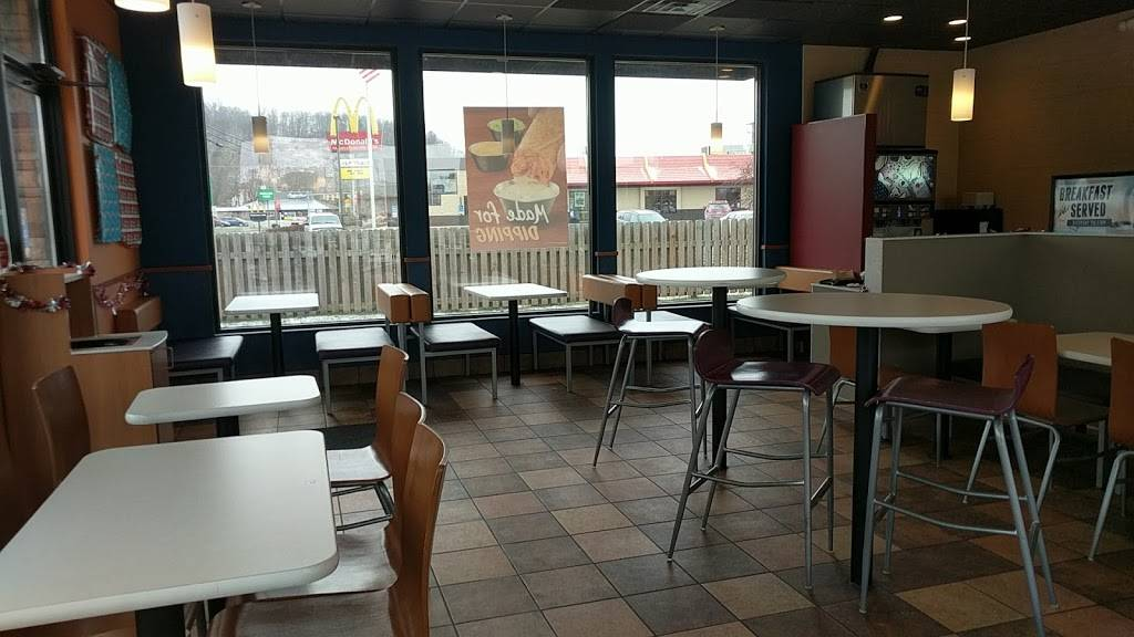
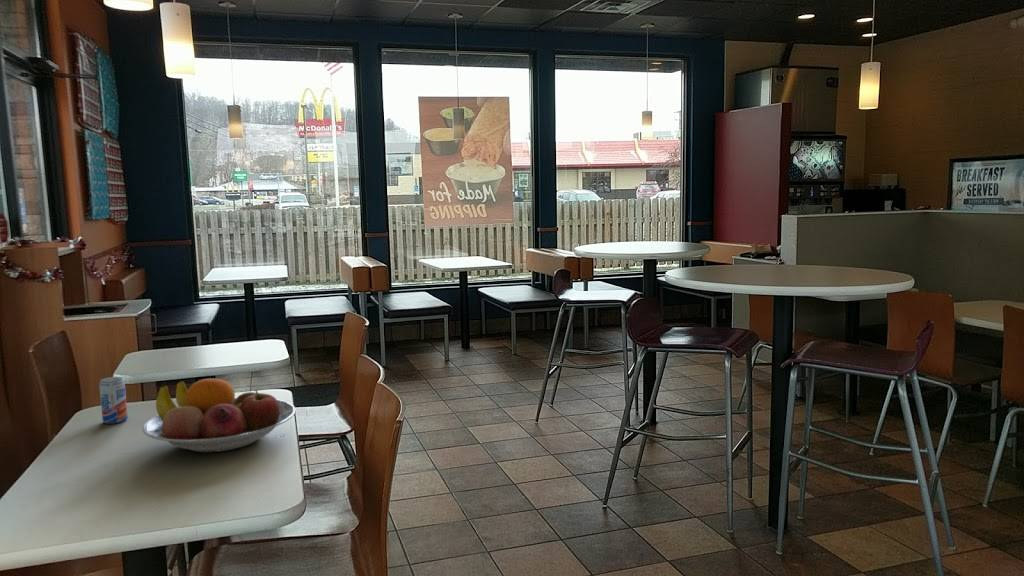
+ fruit bowl (221, 411)
+ beverage can (113, 399)
